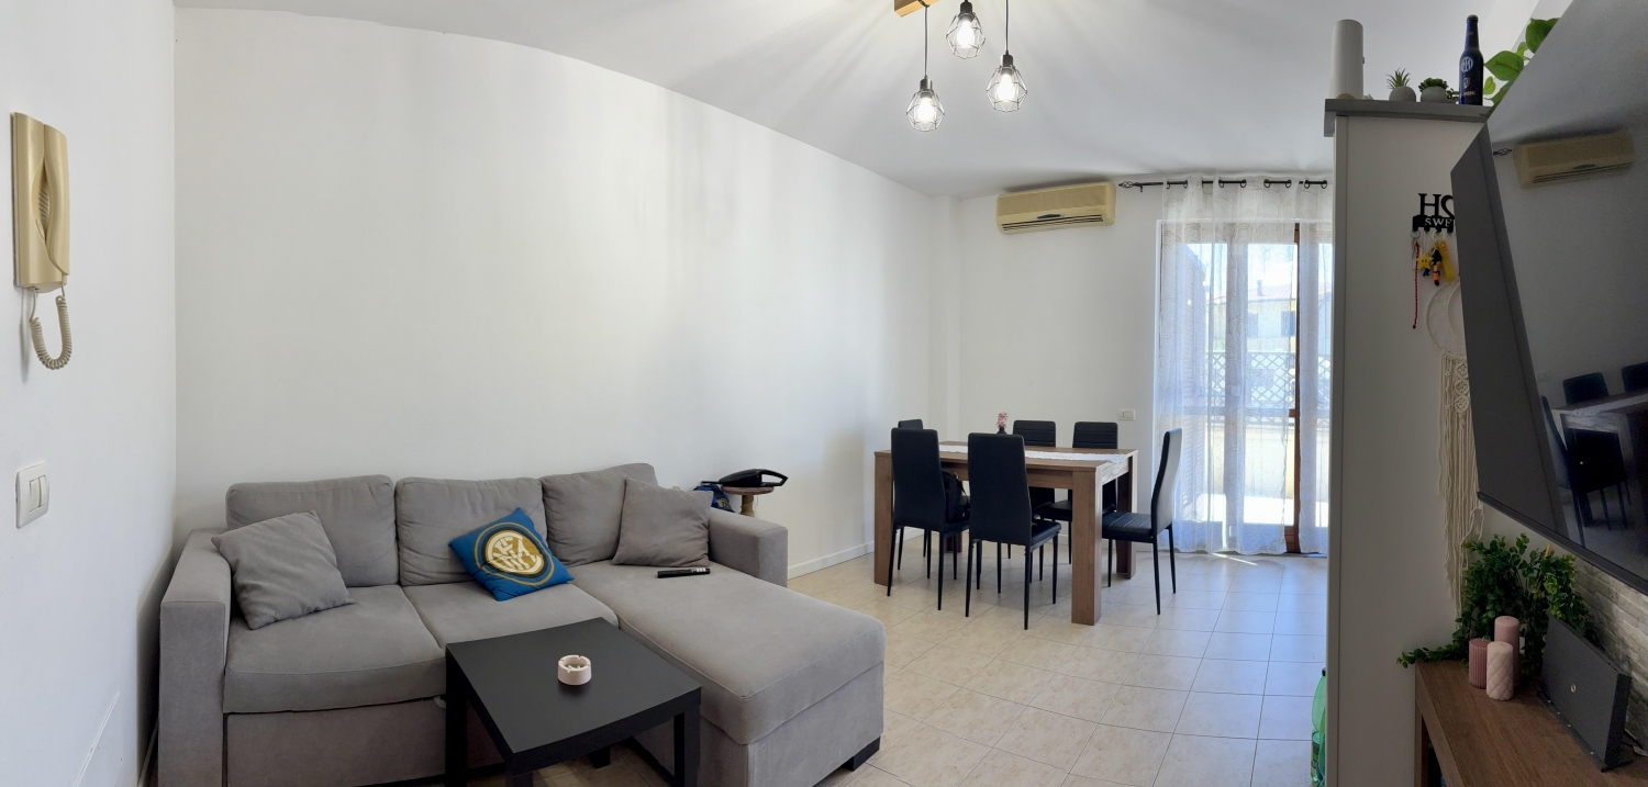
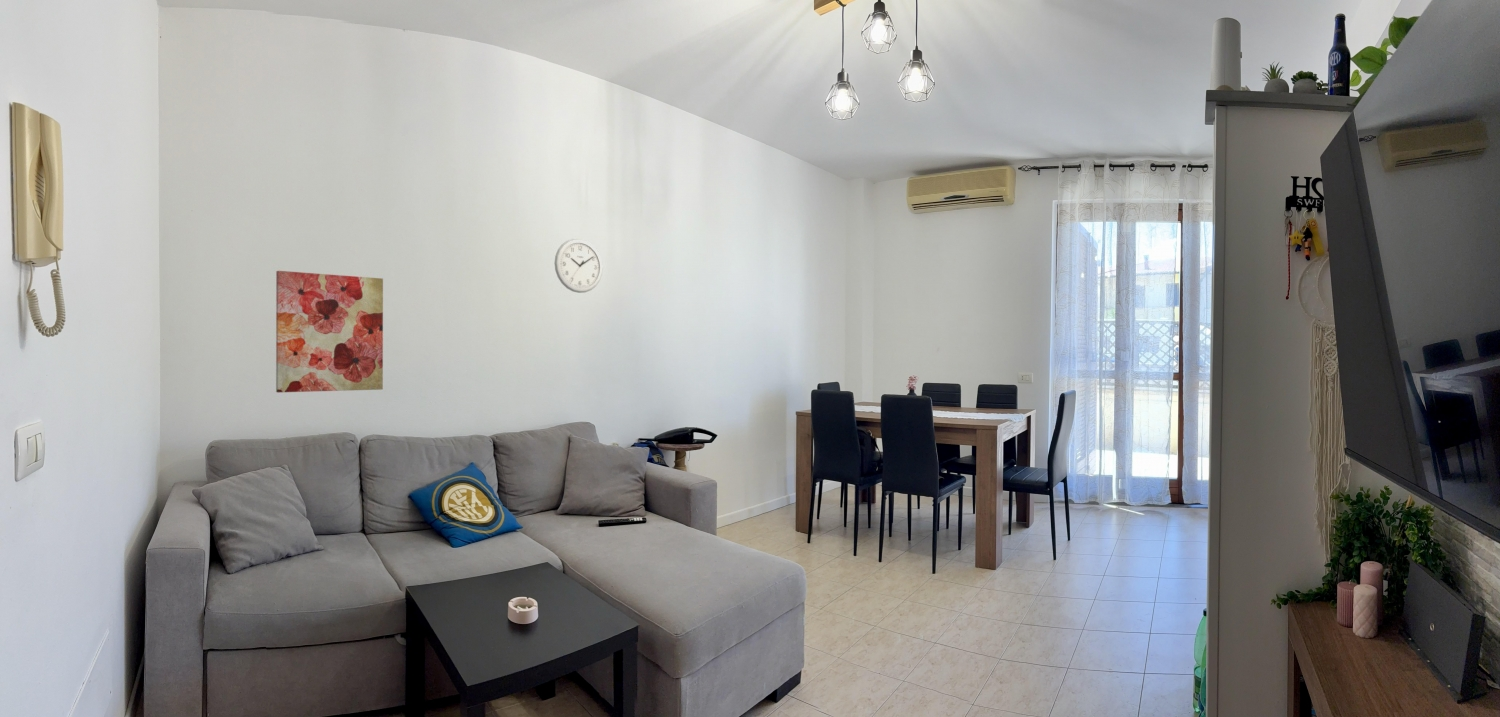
+ wall clock (579, 265)
+ wall art (331, 332)
